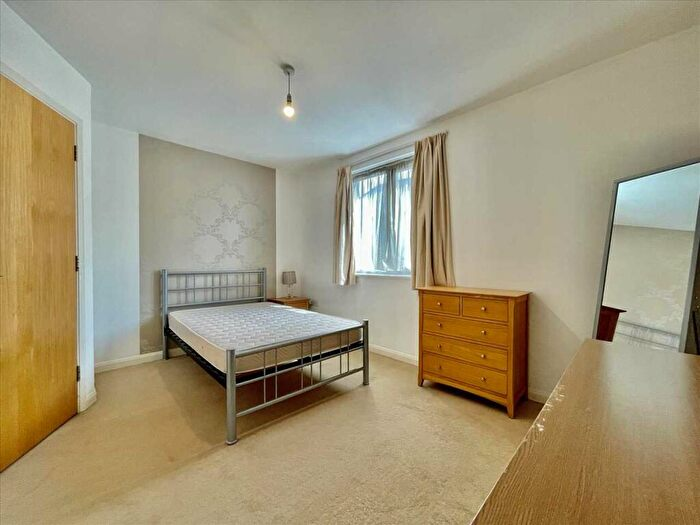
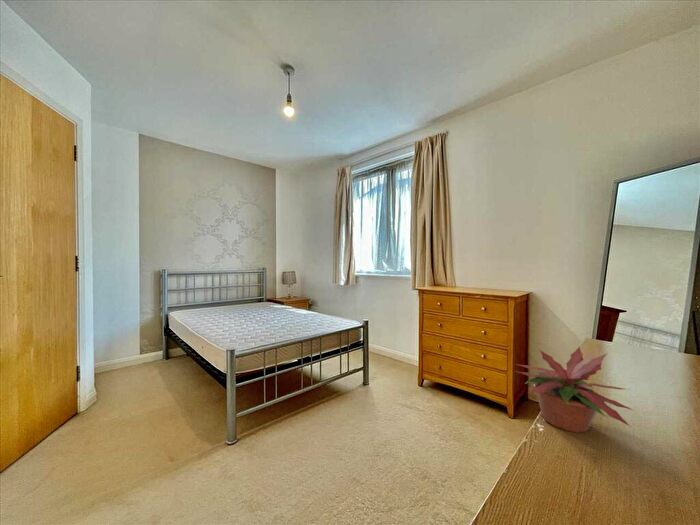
+ potted plant (568, 381)
